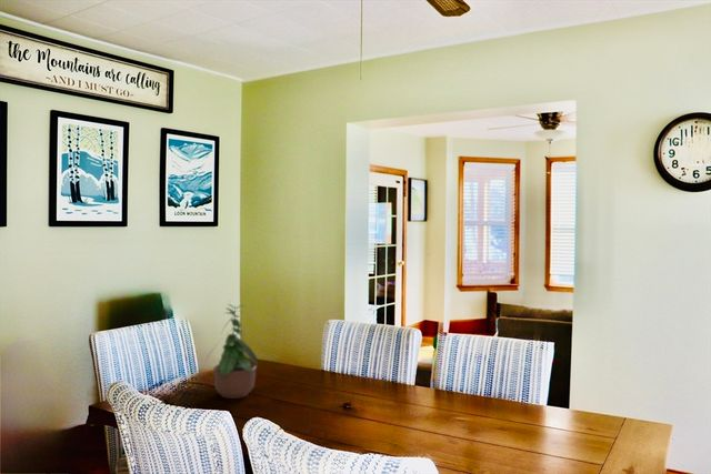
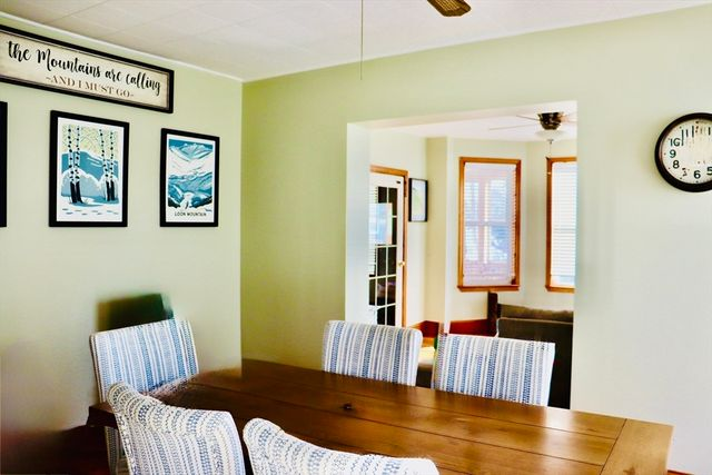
- potted plant (232, 346)
